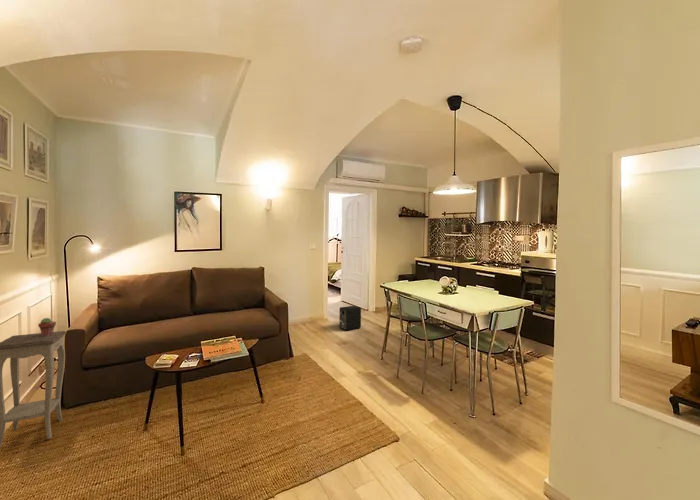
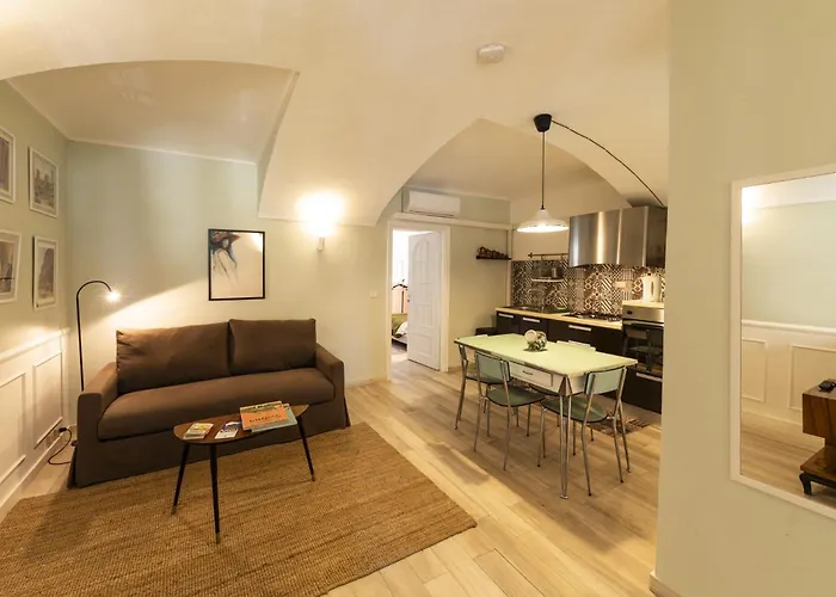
- speaker (349, 317)
- accent table (18, 386)
- potted succulent (47, 325)
